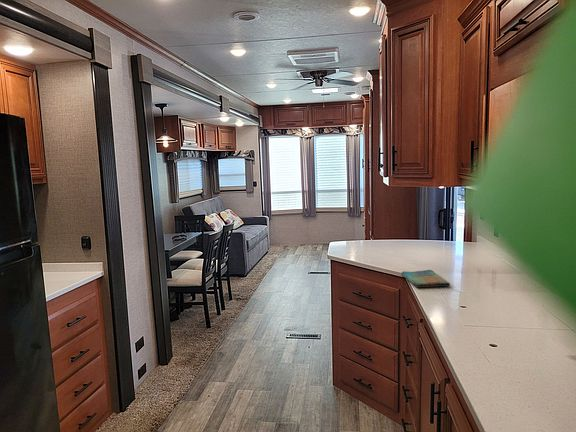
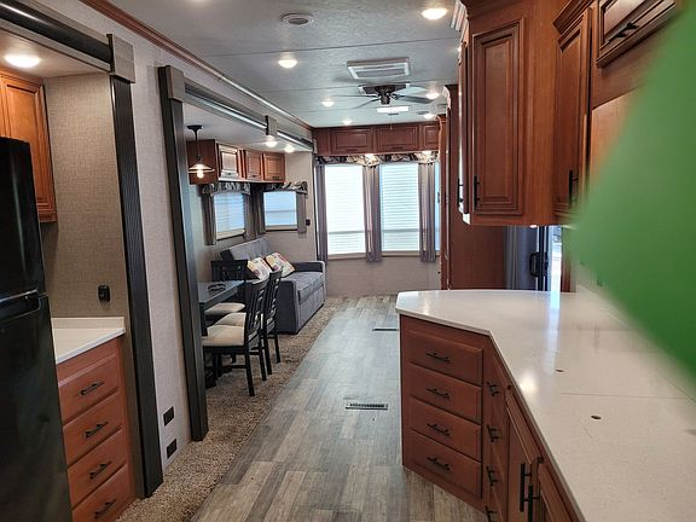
- dish towel (424, 277)
